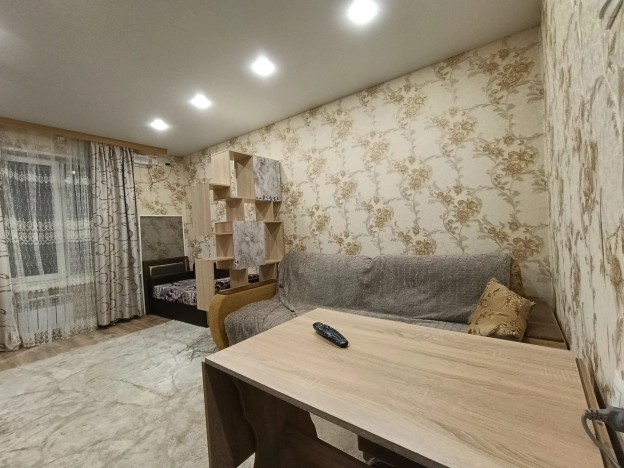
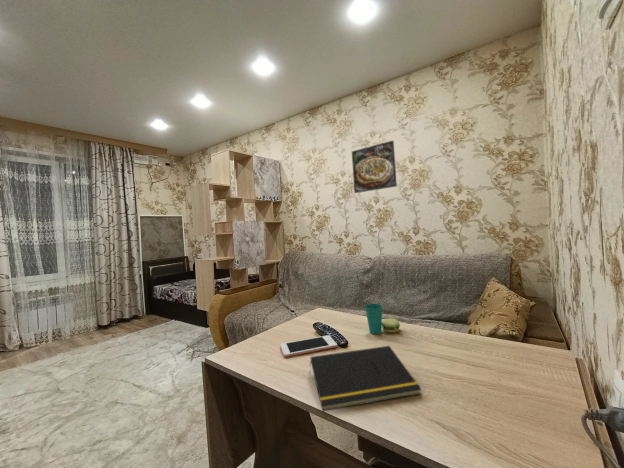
+ notepad (360, 373)
+ cell phone (308, 345)
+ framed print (373, 168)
+ cup (381, 318)
